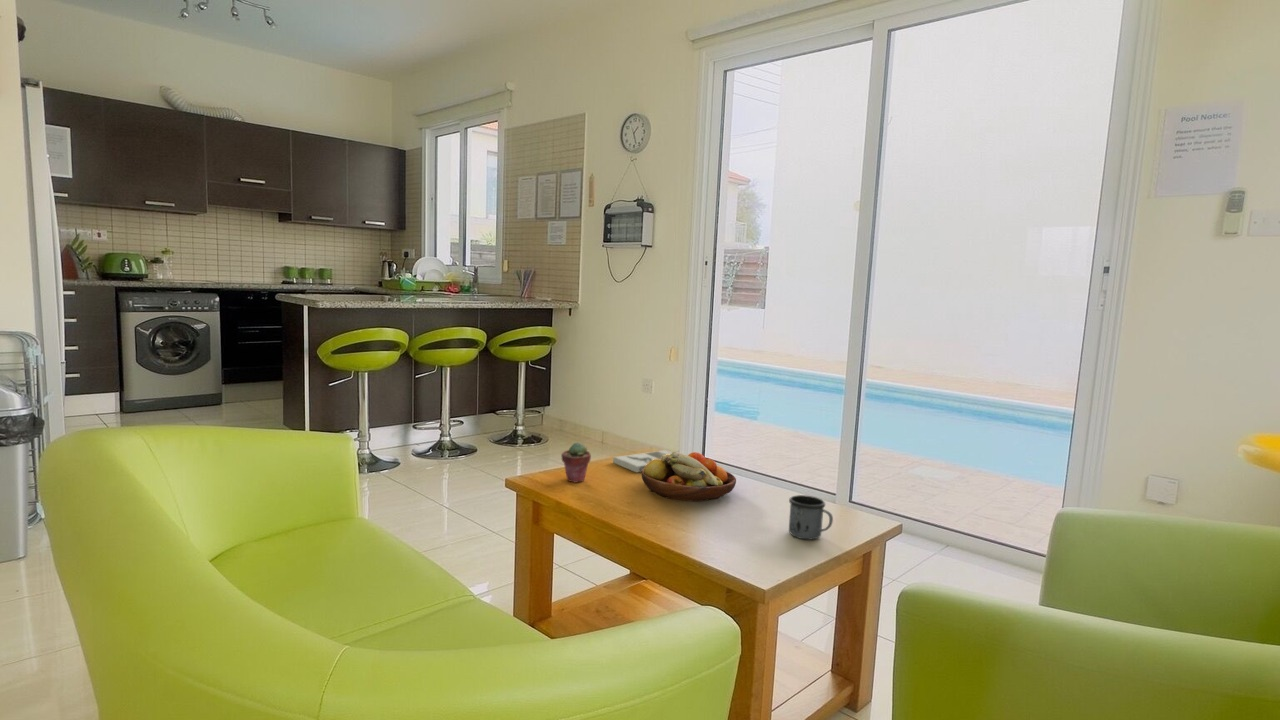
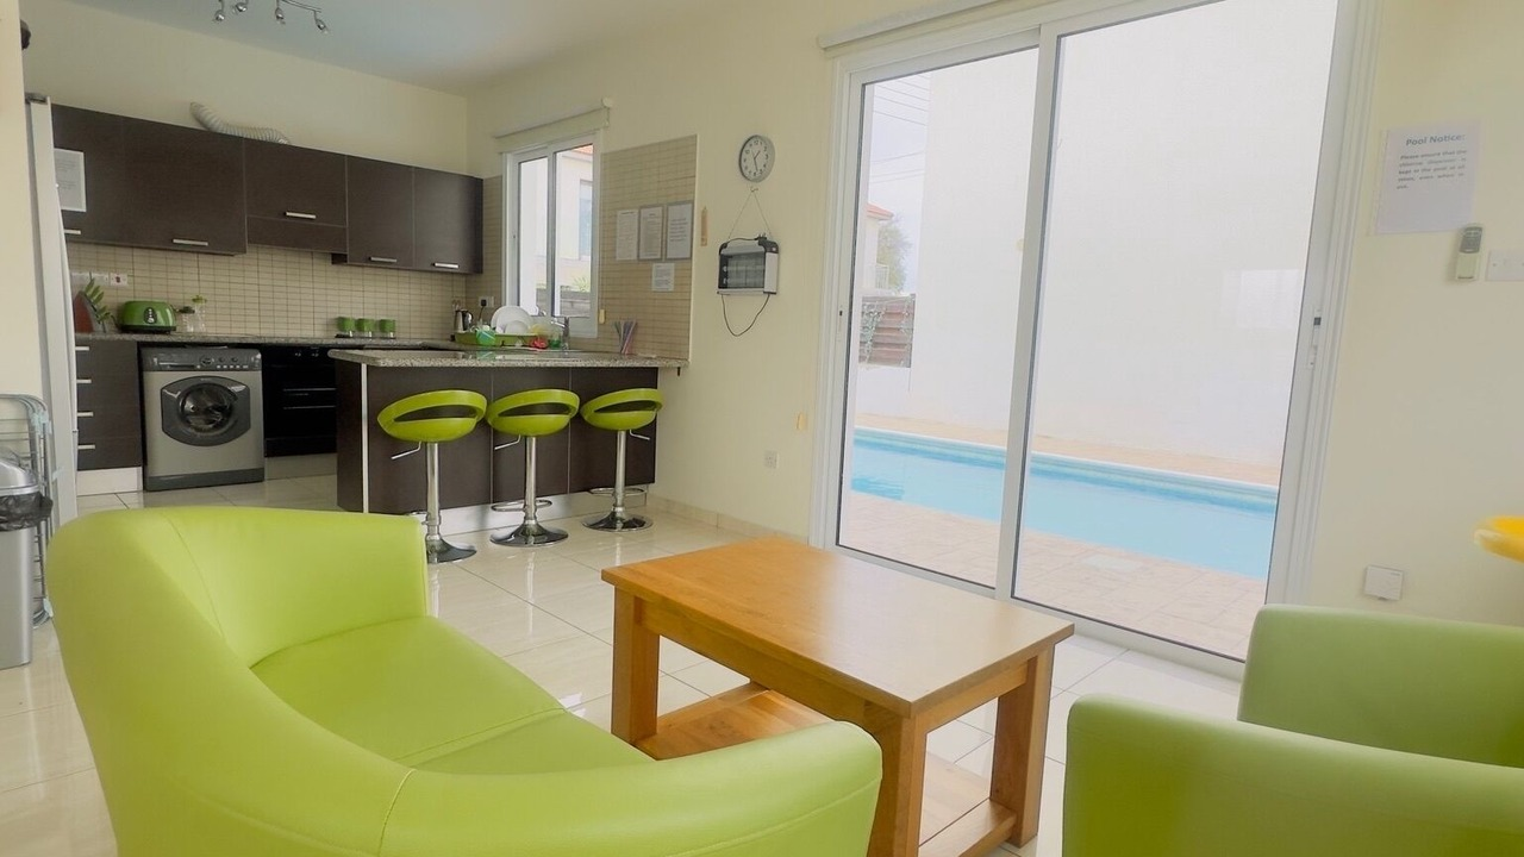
- fruit bowl (689, 471)
- potted succulent (576, 460)
- book (651, 460)
- mug (810, 519)
